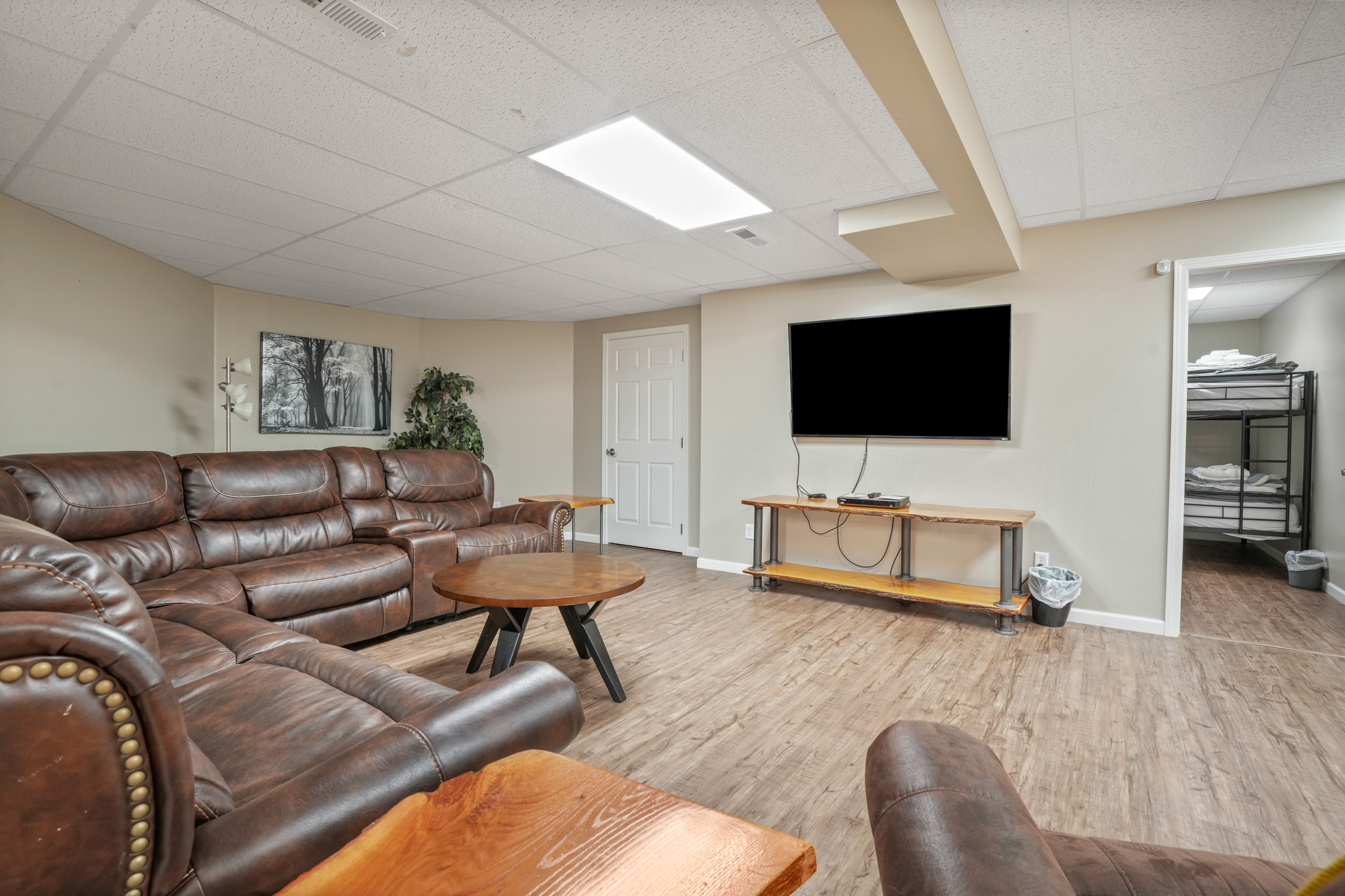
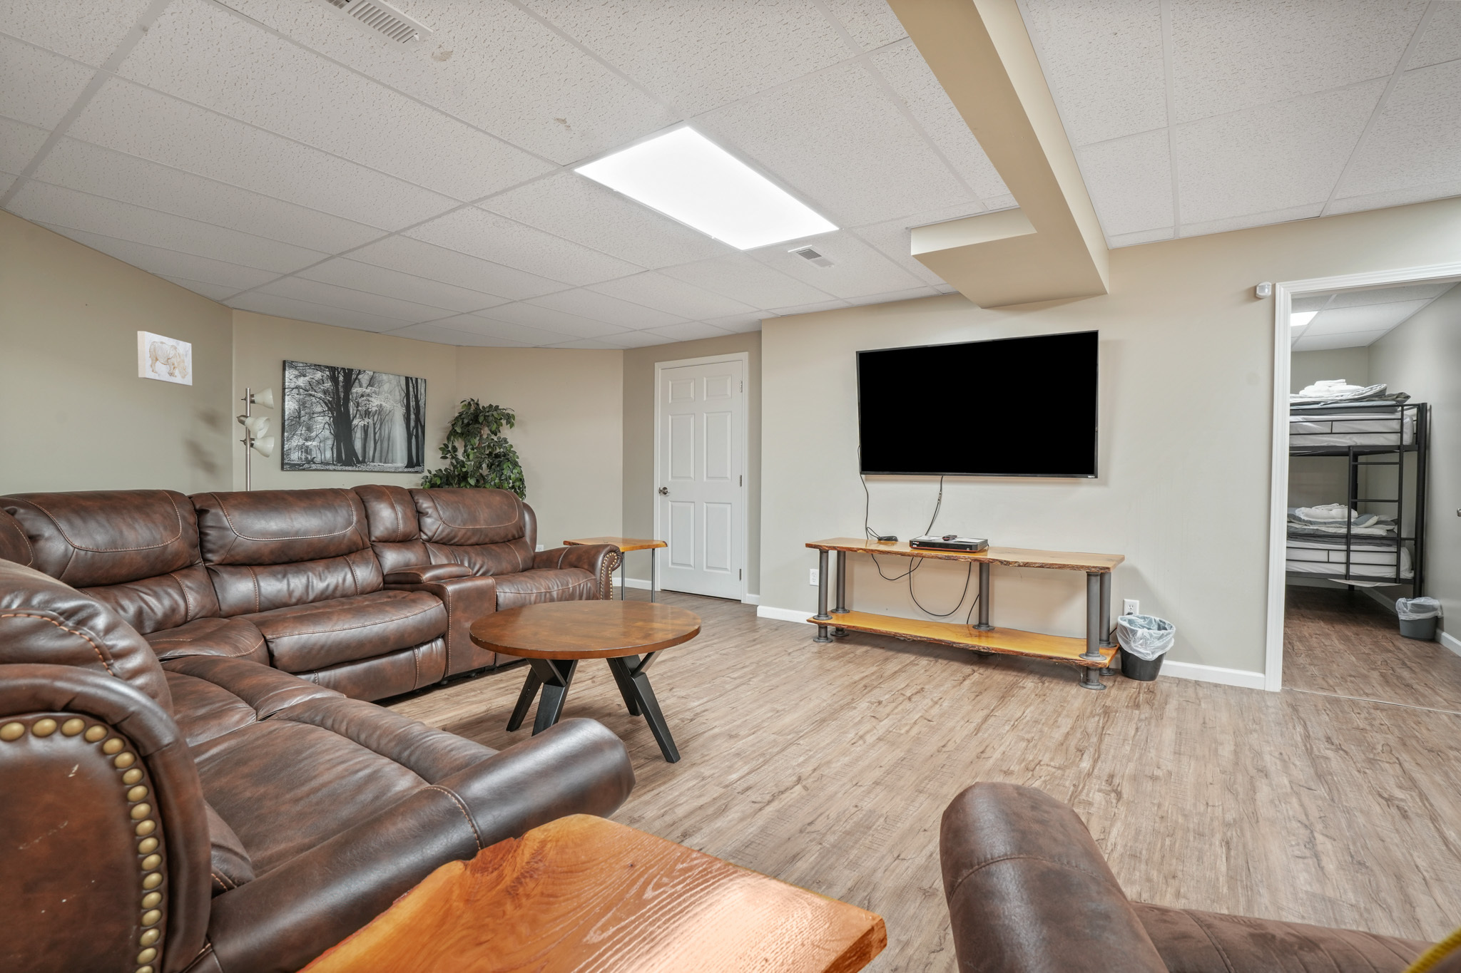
+ wall art (165, 359)
